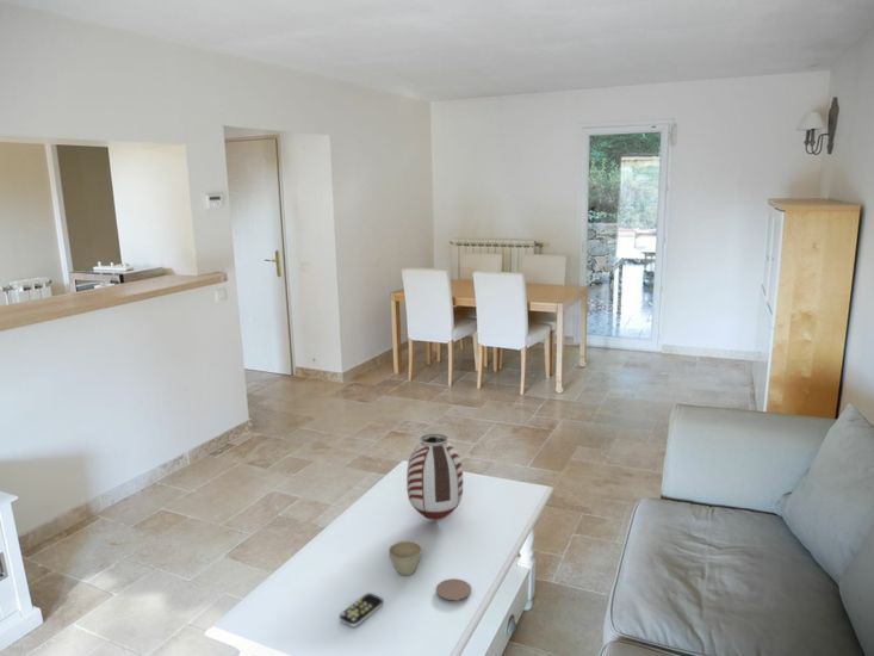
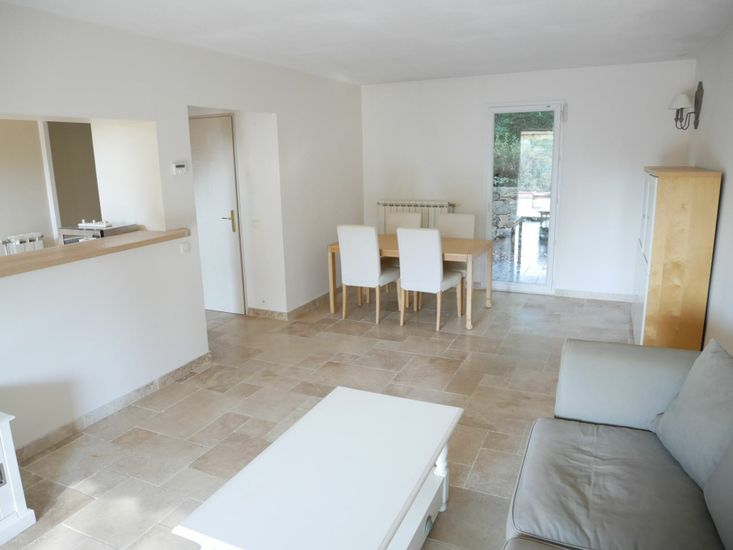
- vase (434, 479)
- coaster (453, 590)
- flower pot (405, 559)
- remote control (361, 609)
